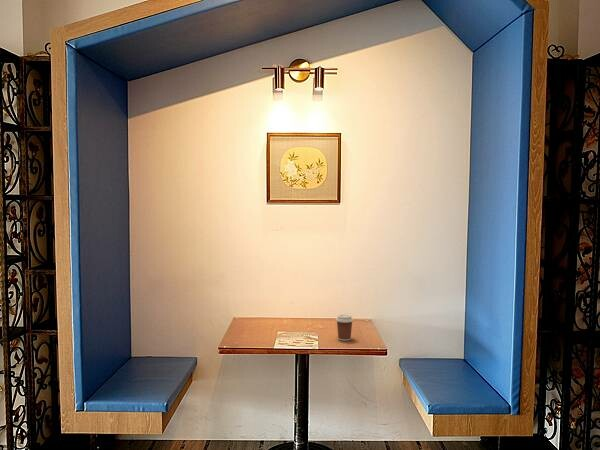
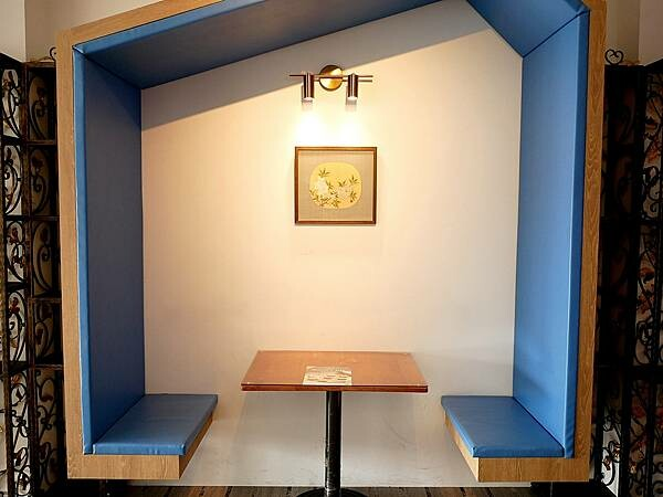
- coffee cup (344, 327)
